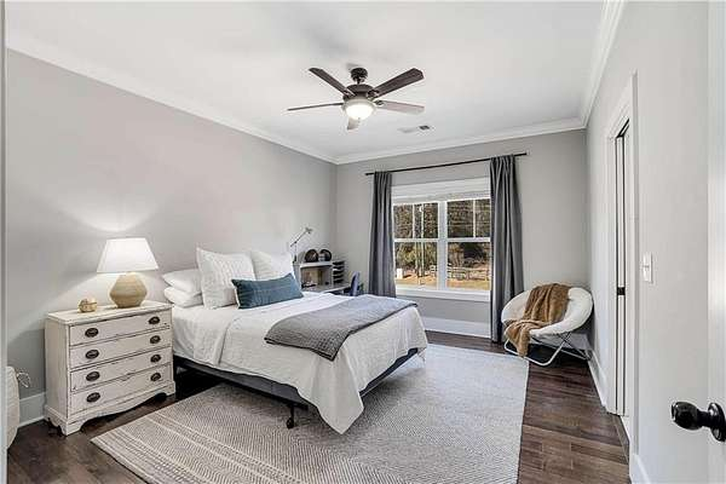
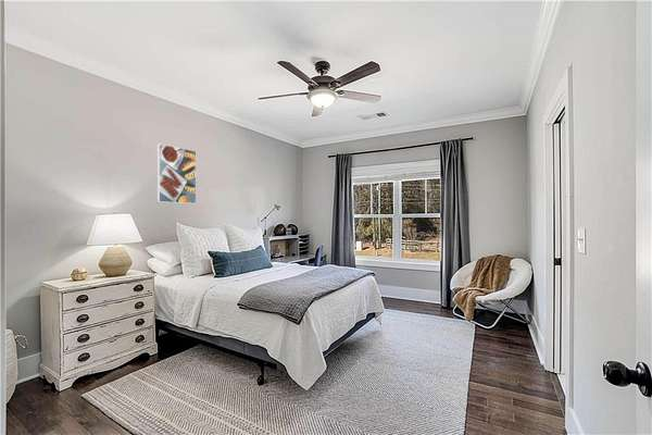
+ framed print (177, 175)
